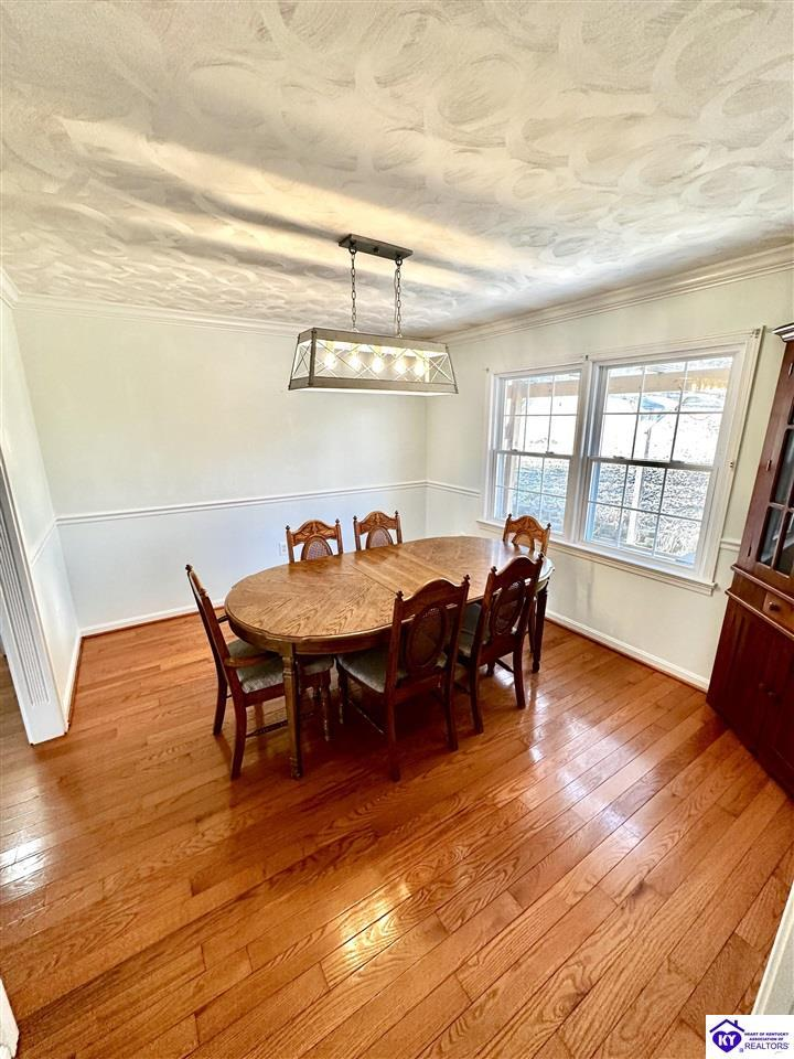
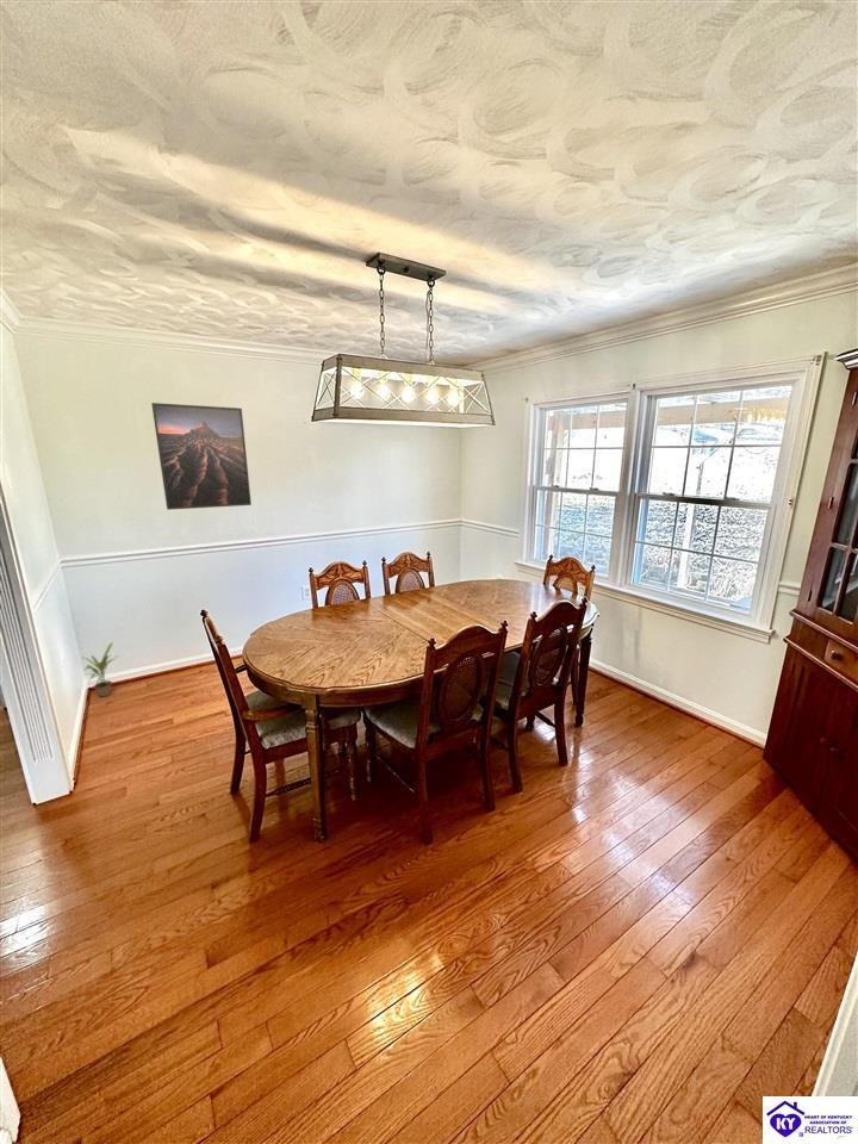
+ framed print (205, 458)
+ potted plant (102, 672)
